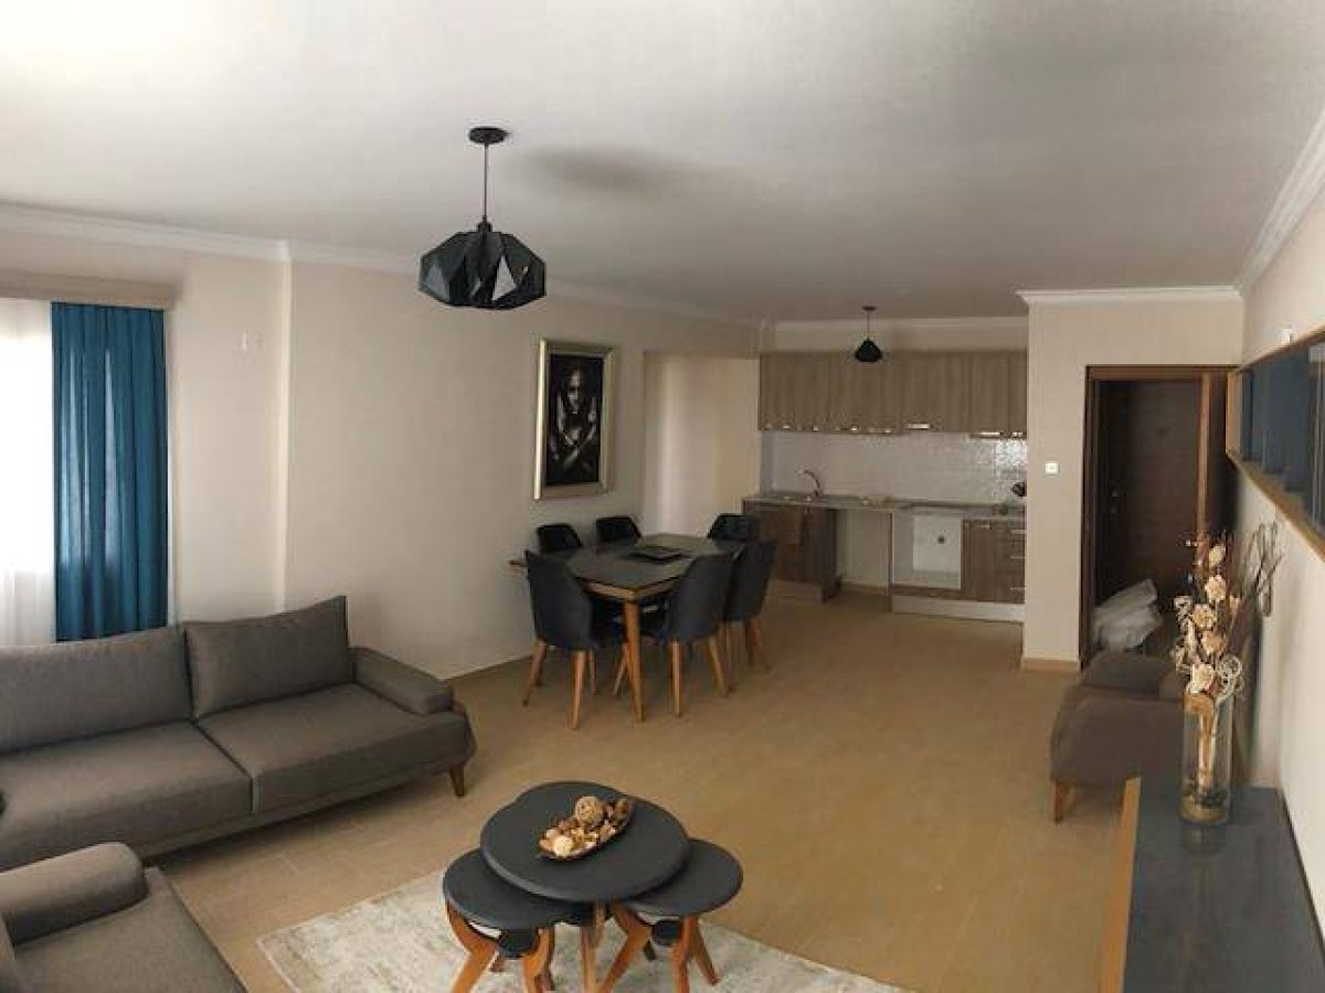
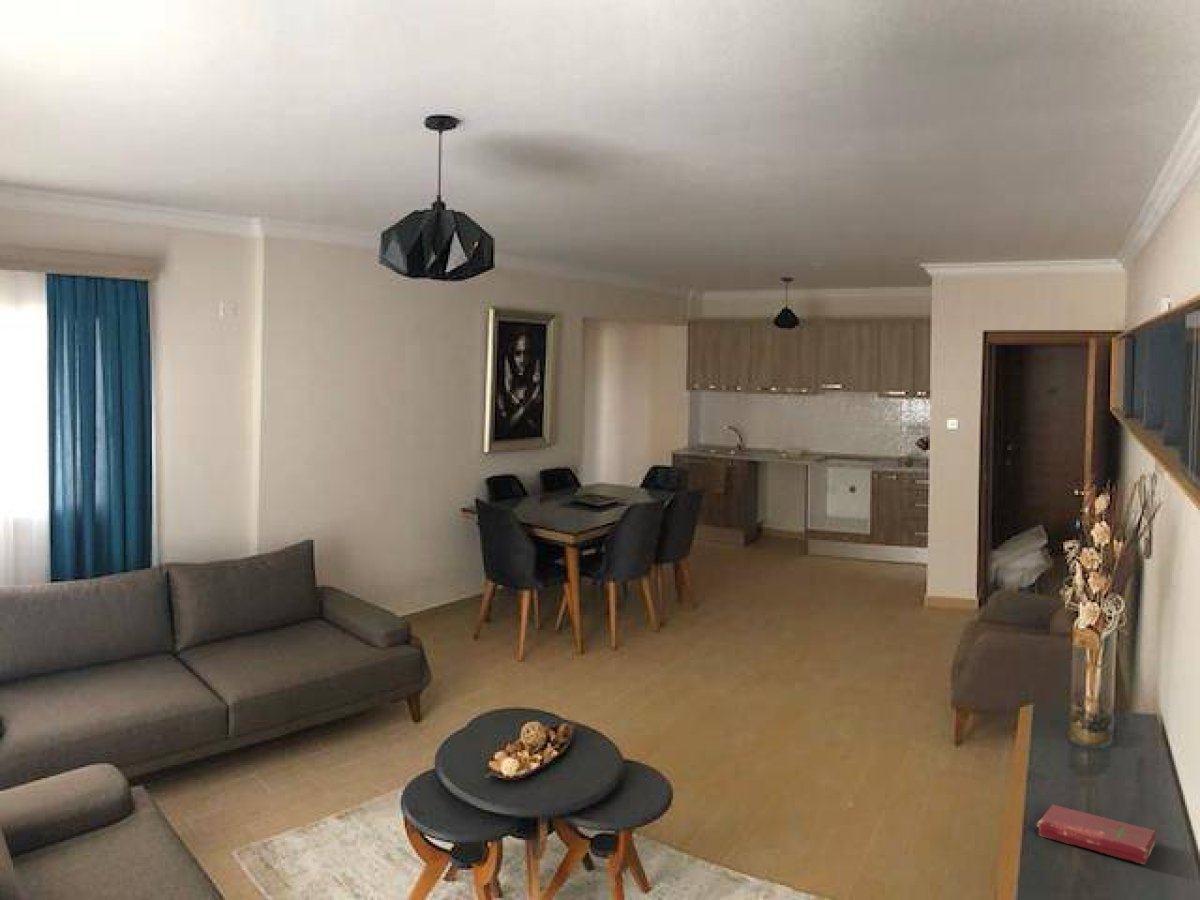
+ book (1094, 832)
